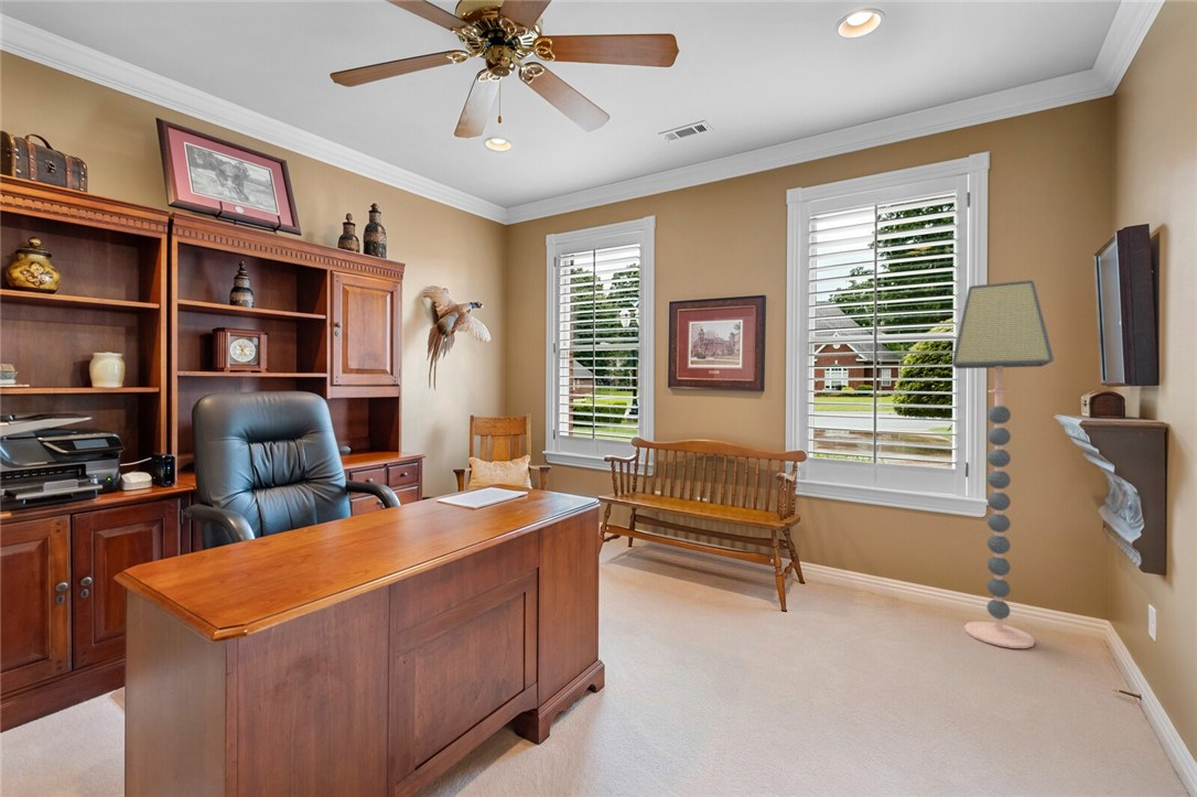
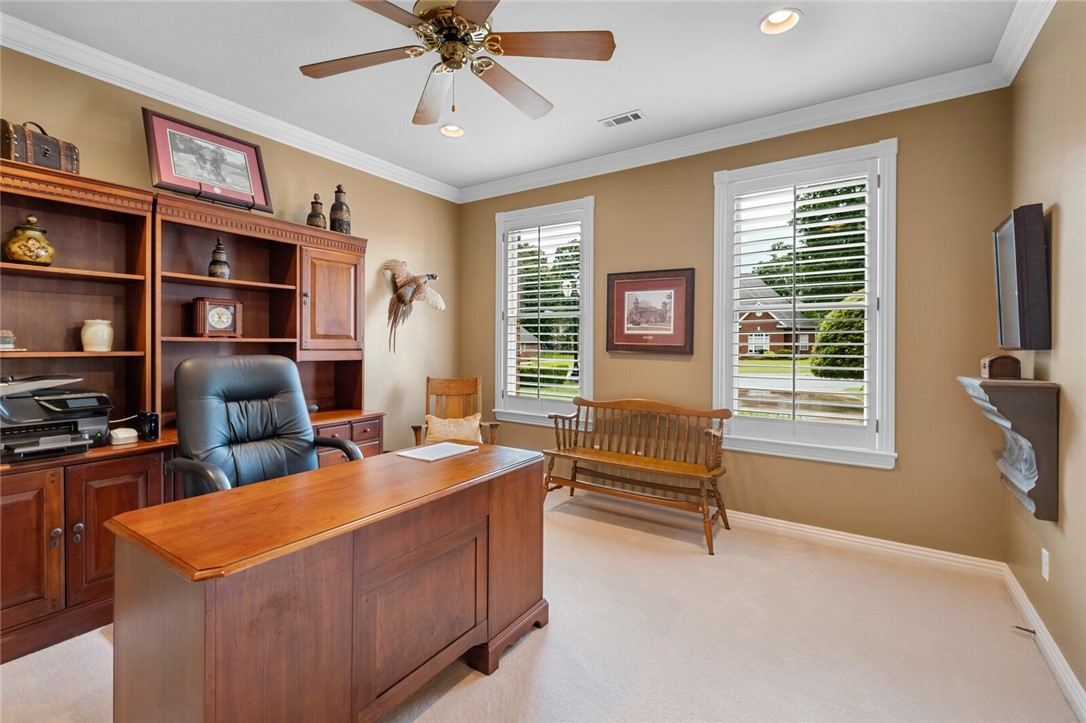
- floor lamp (999, 461)
